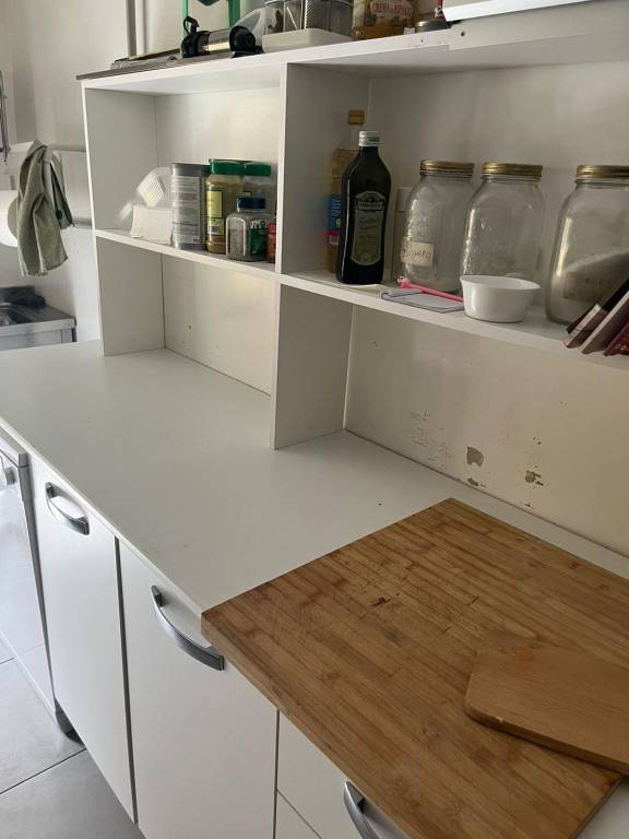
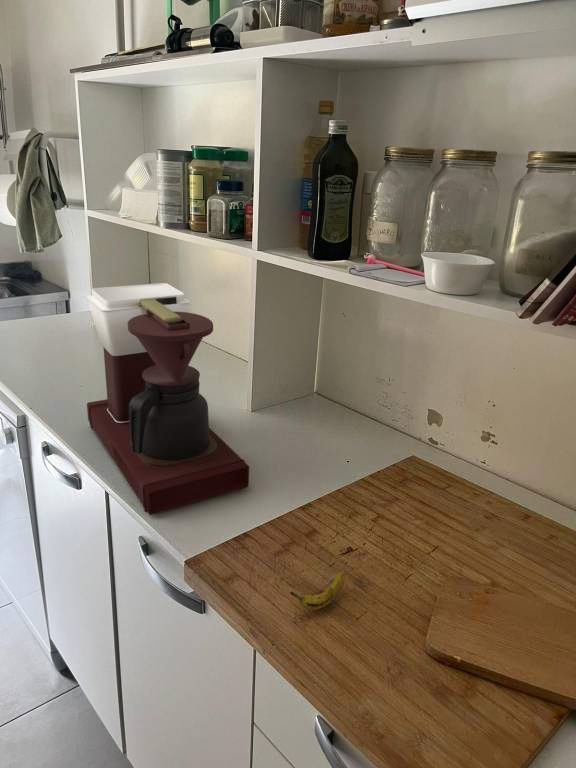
+ banana (323, 591)
+ coffee maker (158, 383)
